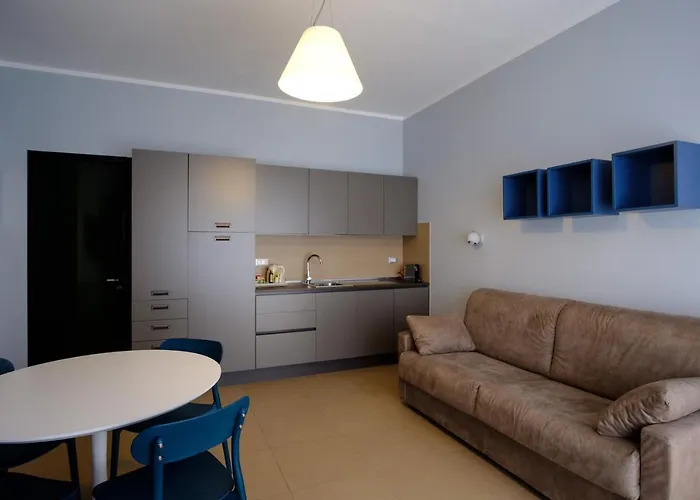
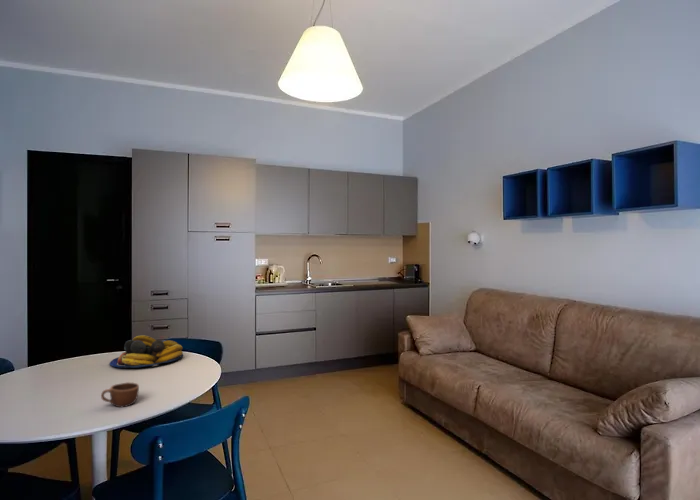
+ mug (122, 396)
+ fruit bowl (147, 347)
